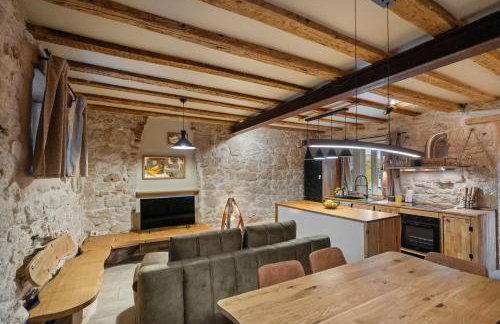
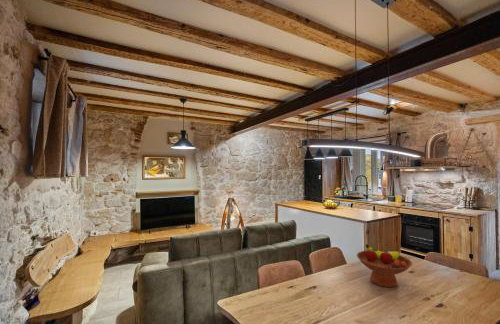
+ fruit bowl (383, 265)
